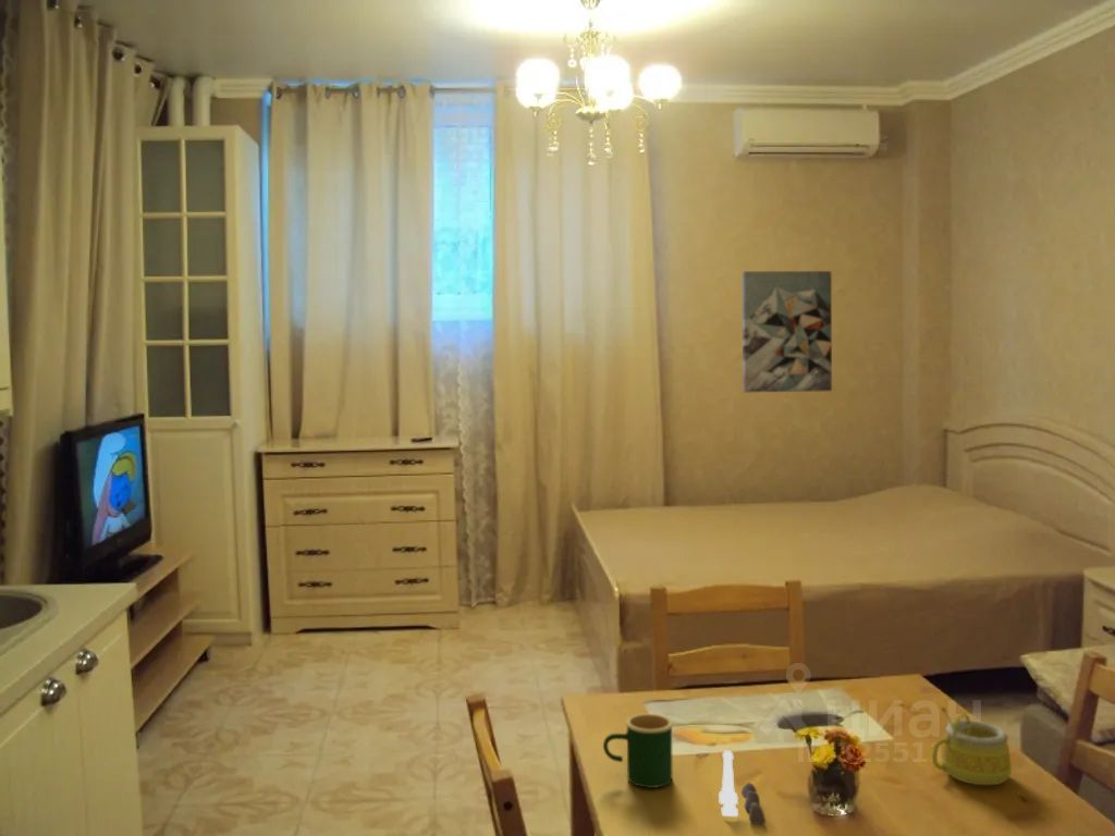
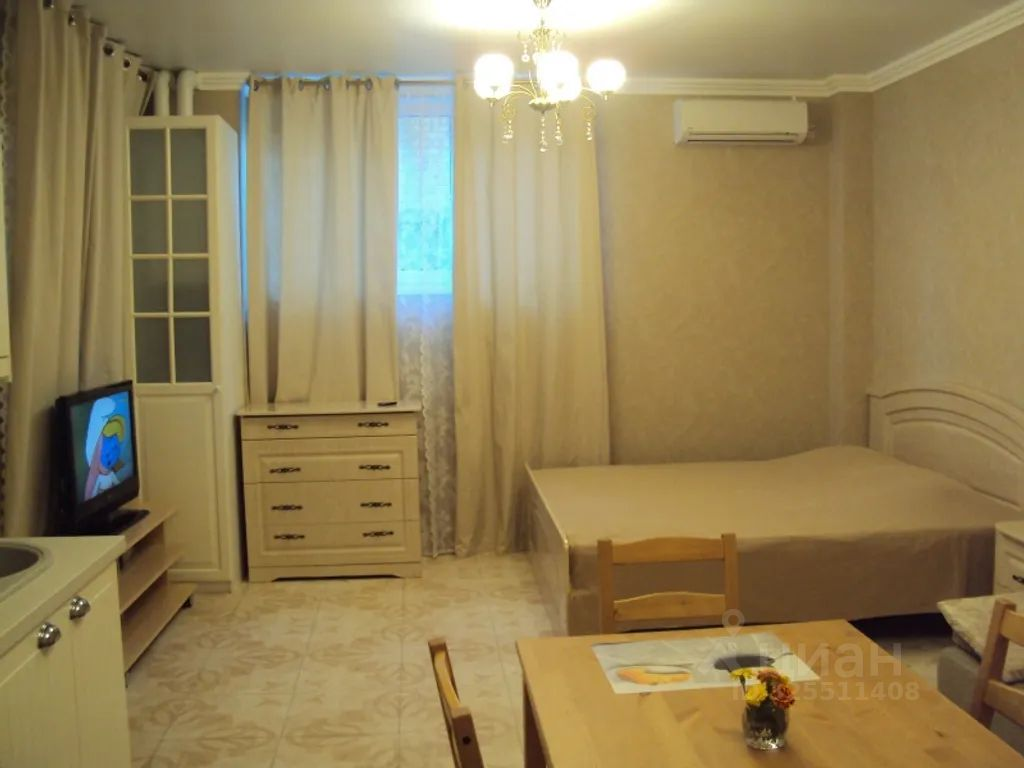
- mug (969, 740)
- mug (638, 750)
- salt and pepper shaker set (745, 785)
- wall art (786, 331)
